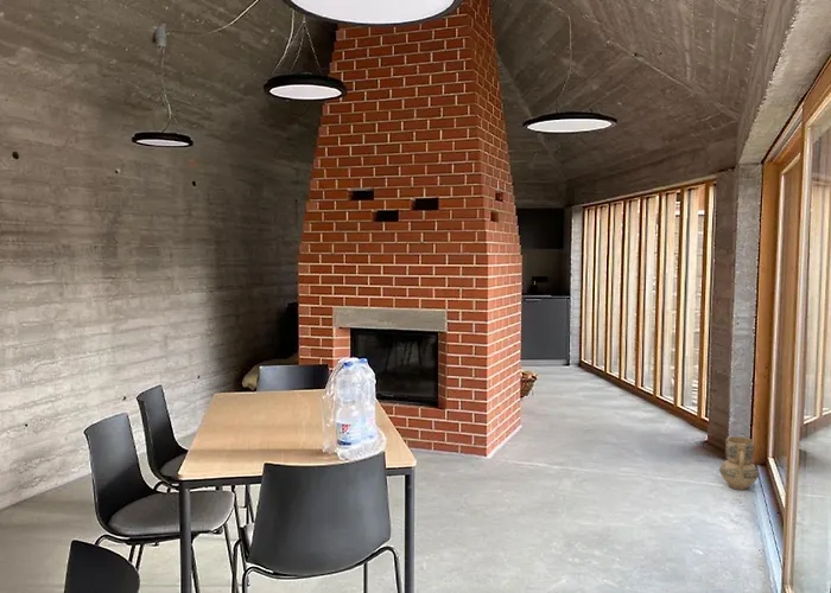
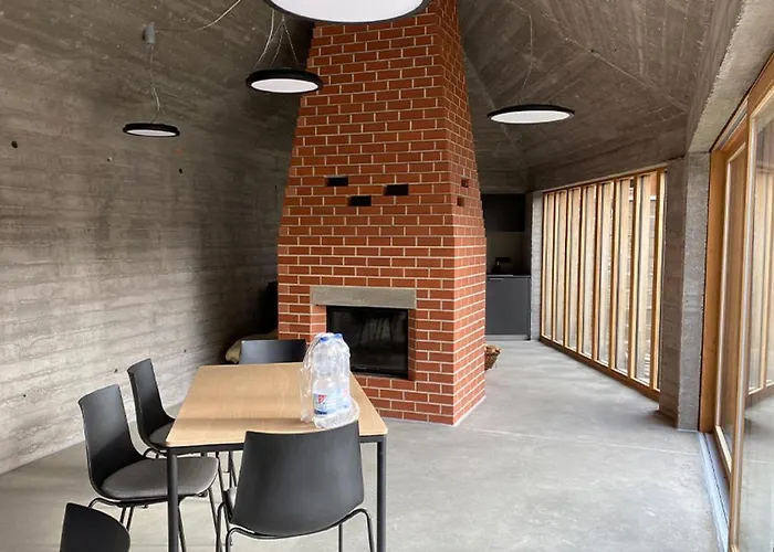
- ceramic jug (738, 463)
